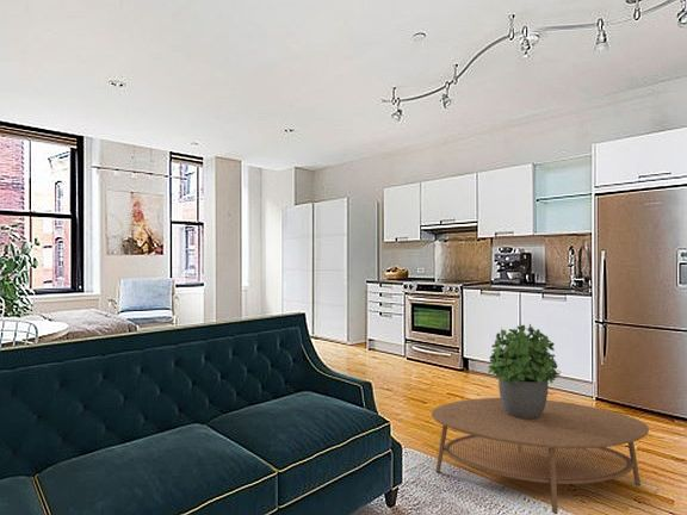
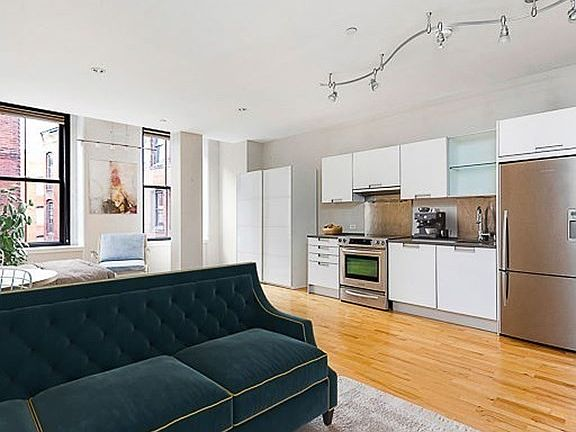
- potted plant (522, 367)
- coffee table (534, 447)
